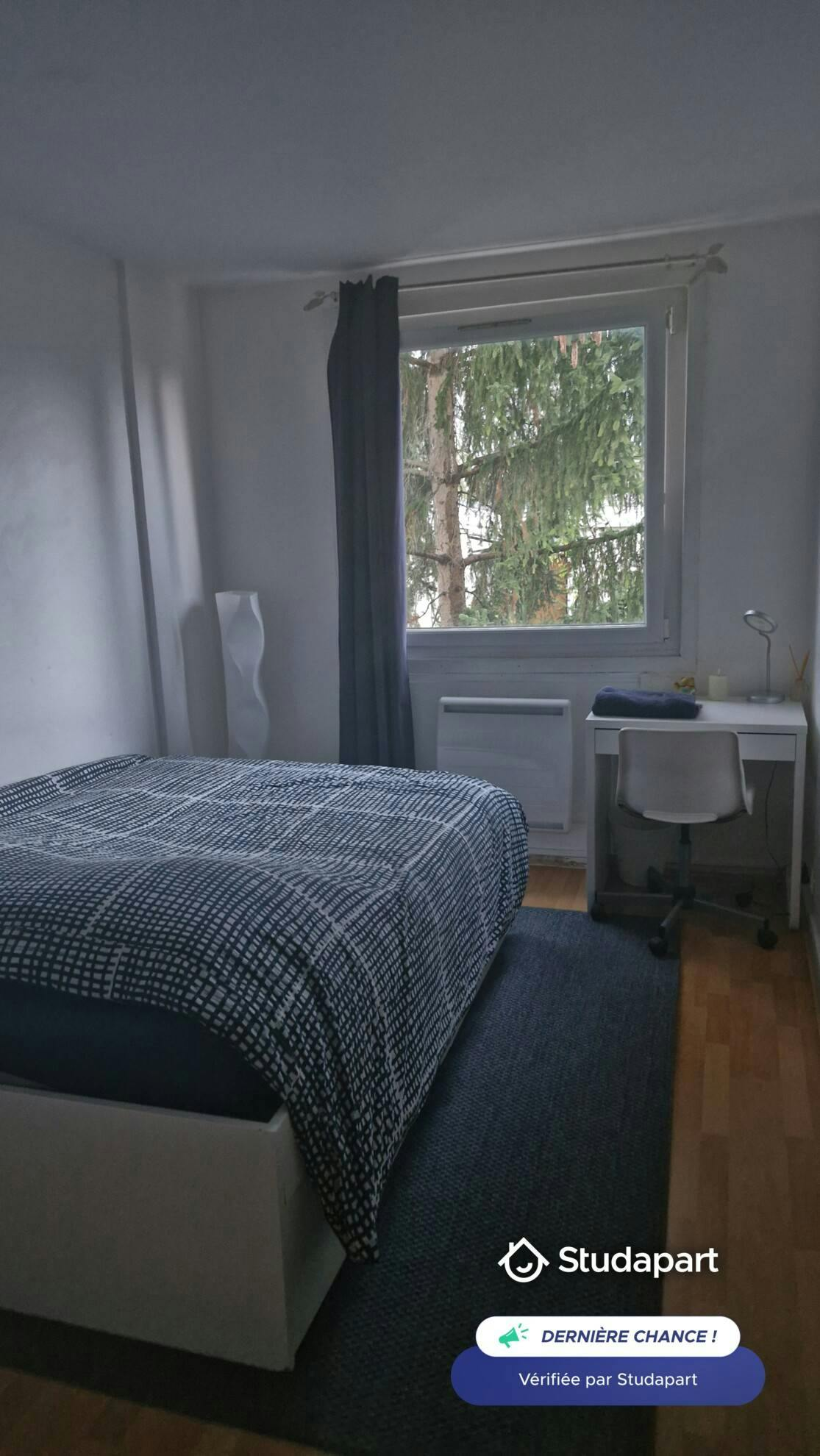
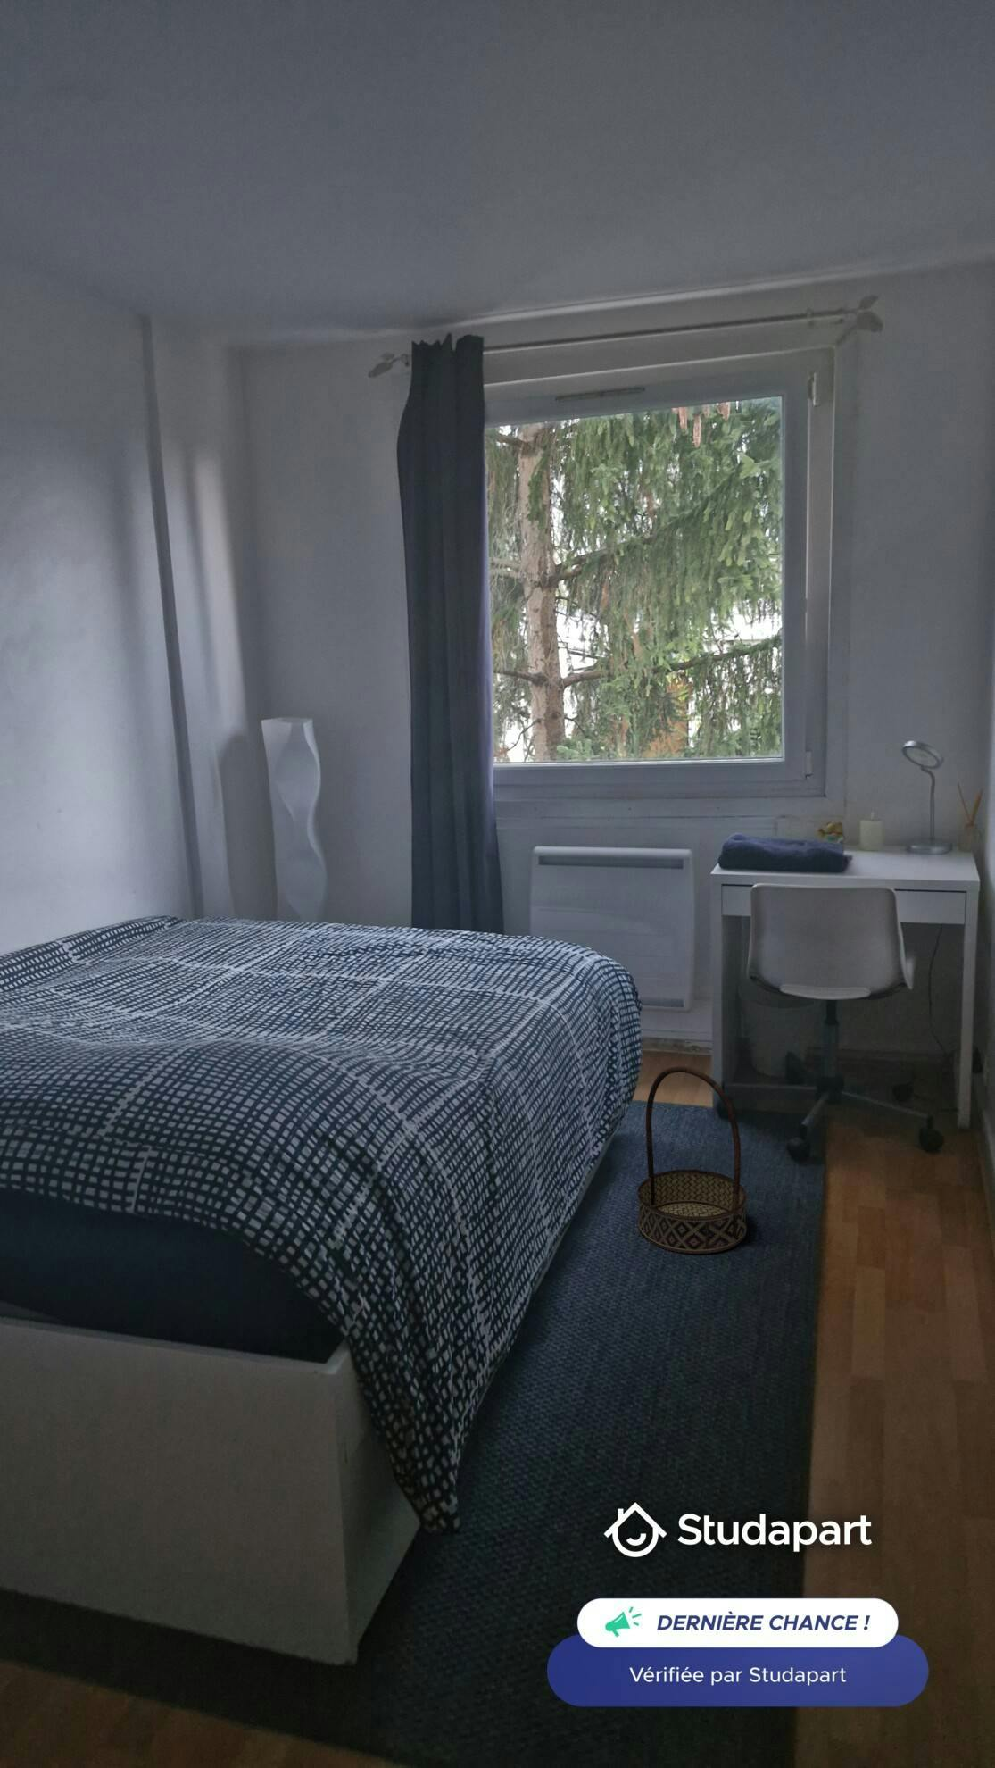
+ basket (692, 1169)
